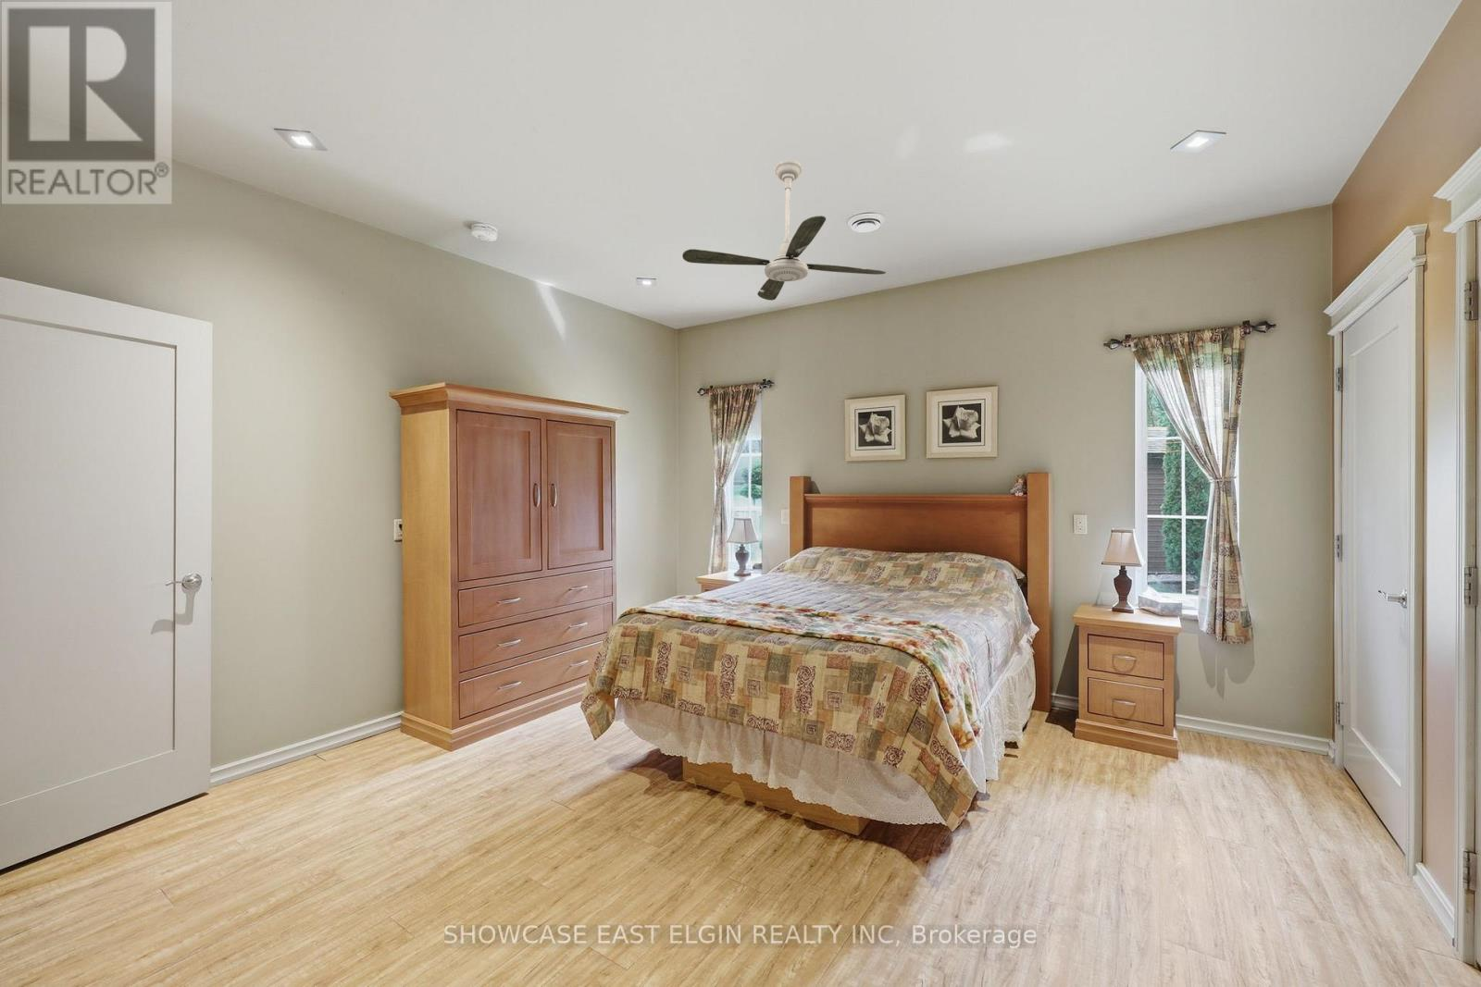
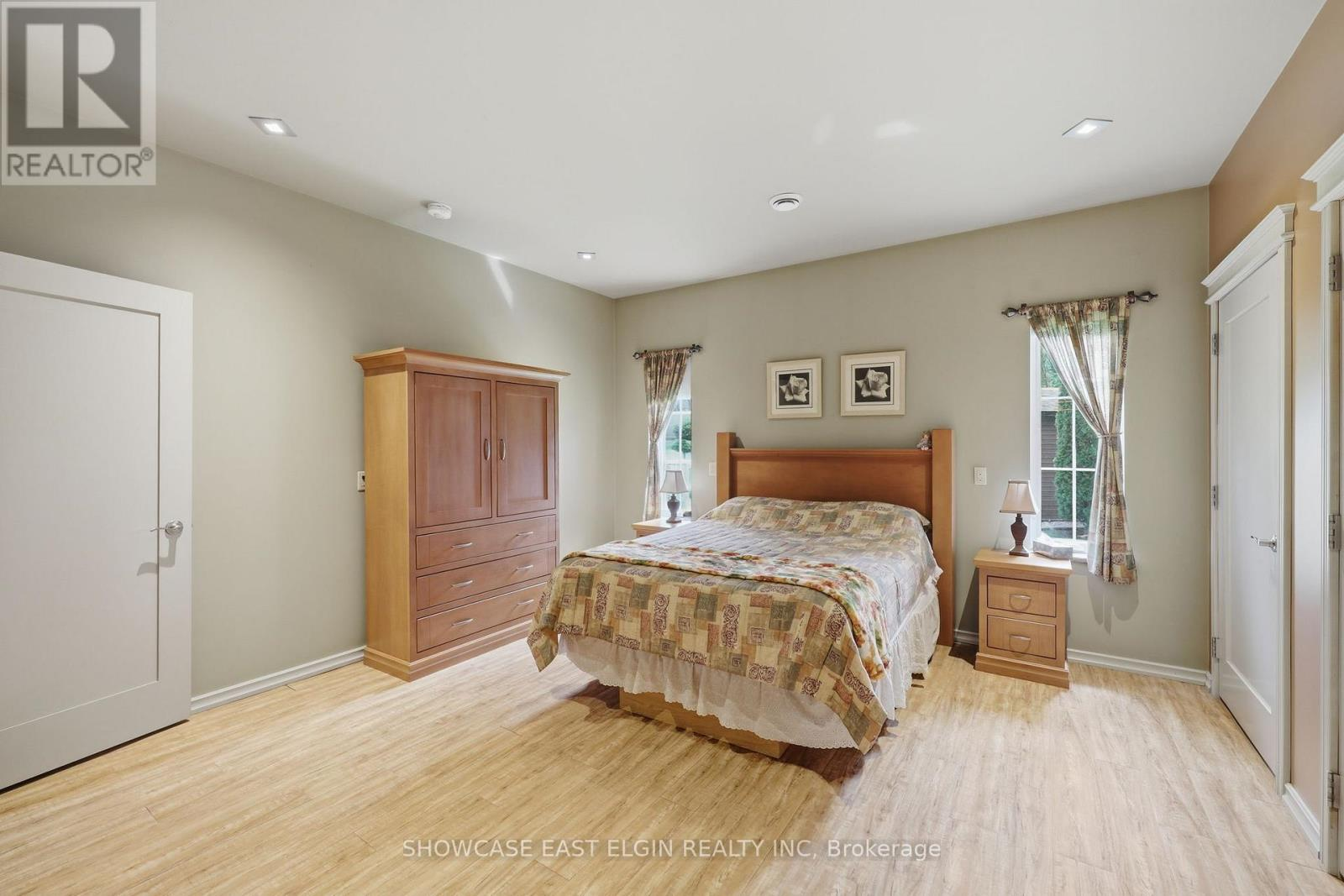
- ceiling fan (786, 220)
